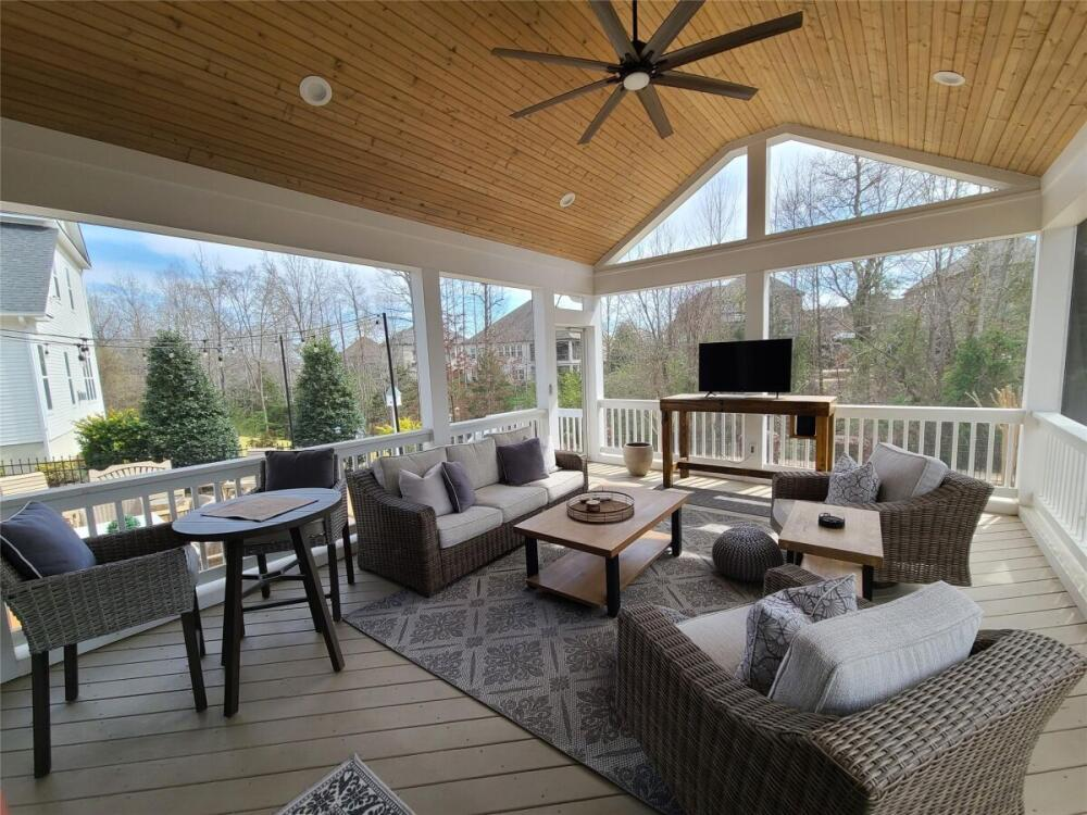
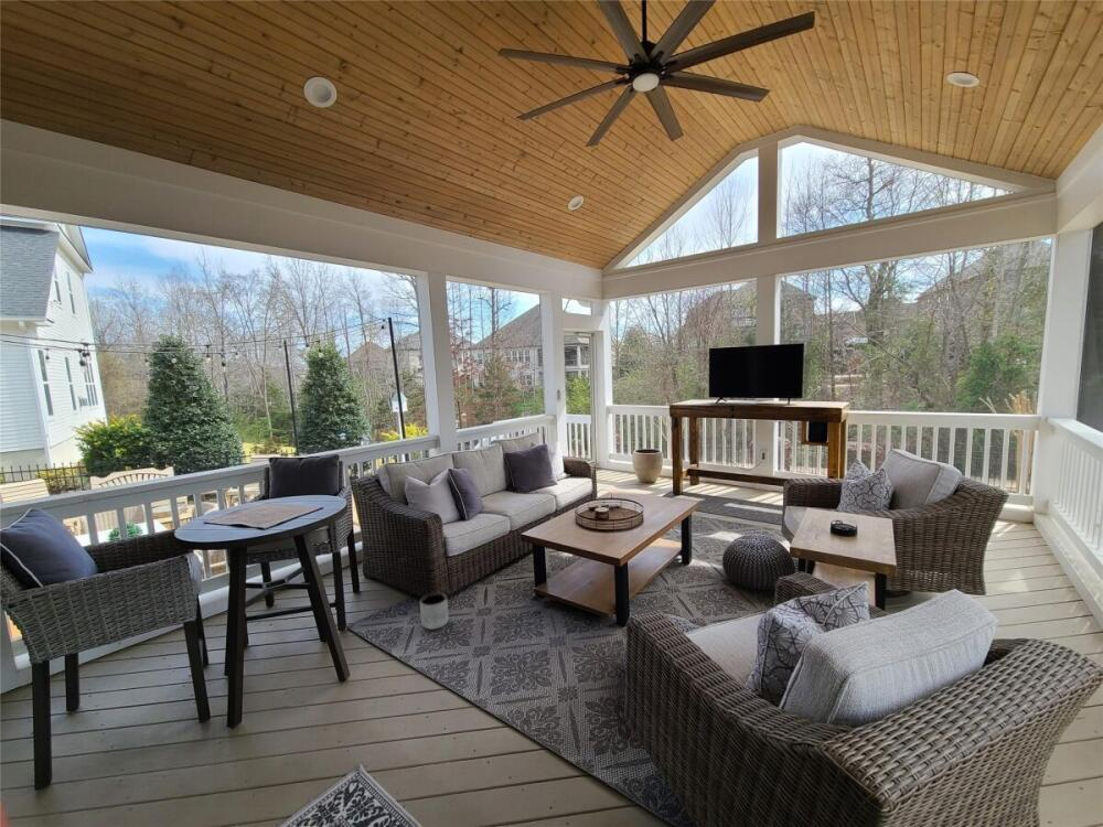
+ planter (433, 610)
